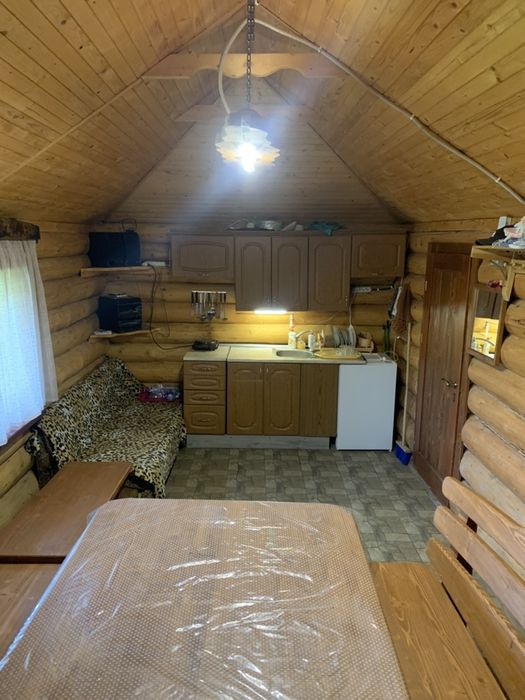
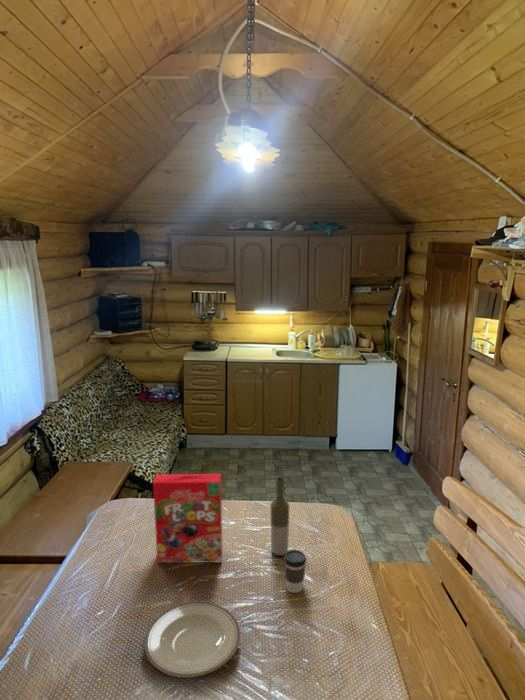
+ cereal box (189, 518)
+ coffee cup (294, 571)
+ plate (193, 640)
+ bottle (279, 516)
